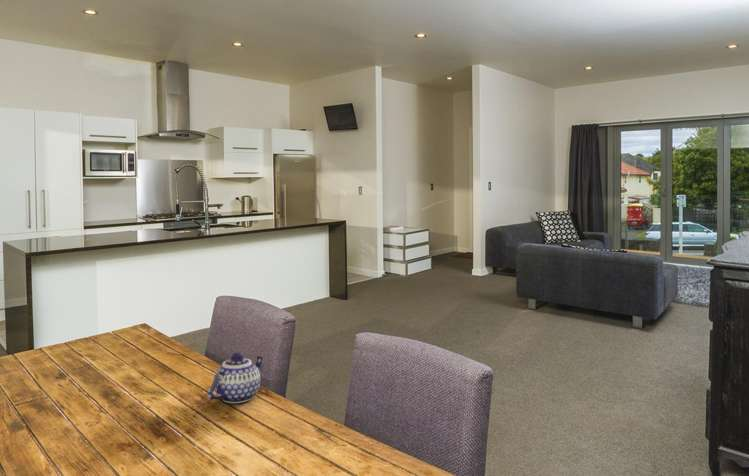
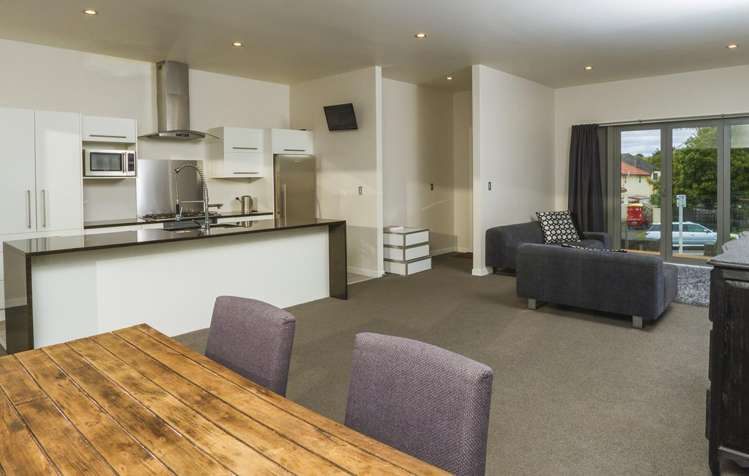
- teapot (237, 375)
